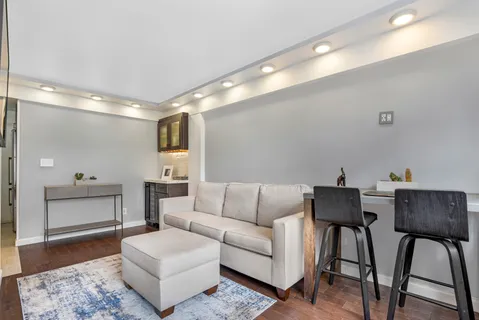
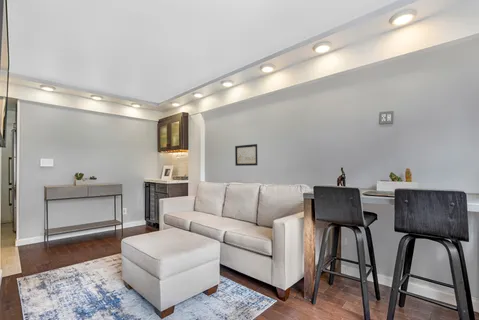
+ wall art (245, 155)
